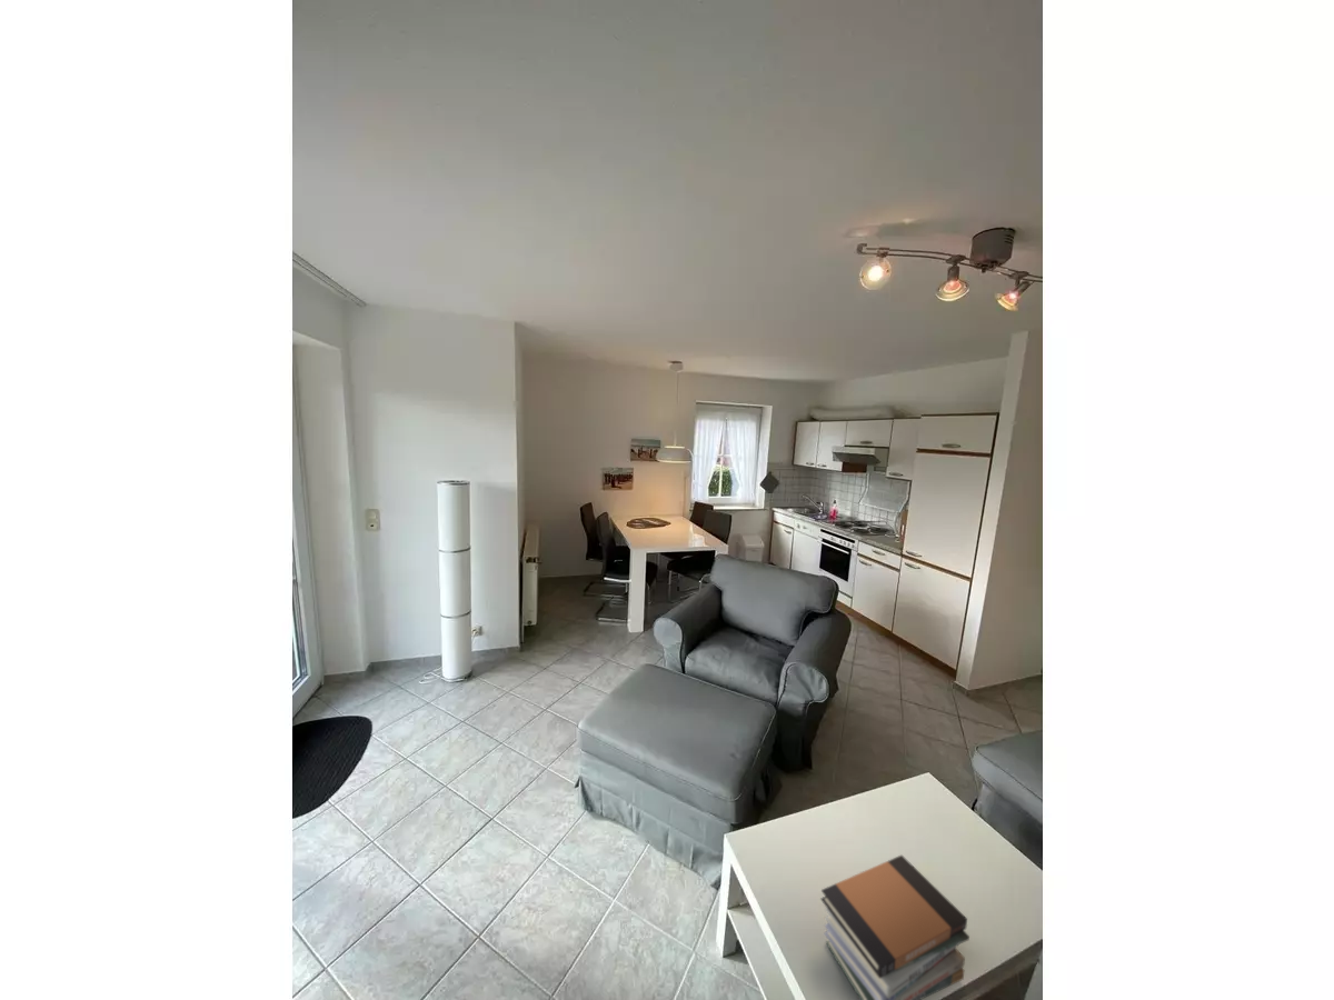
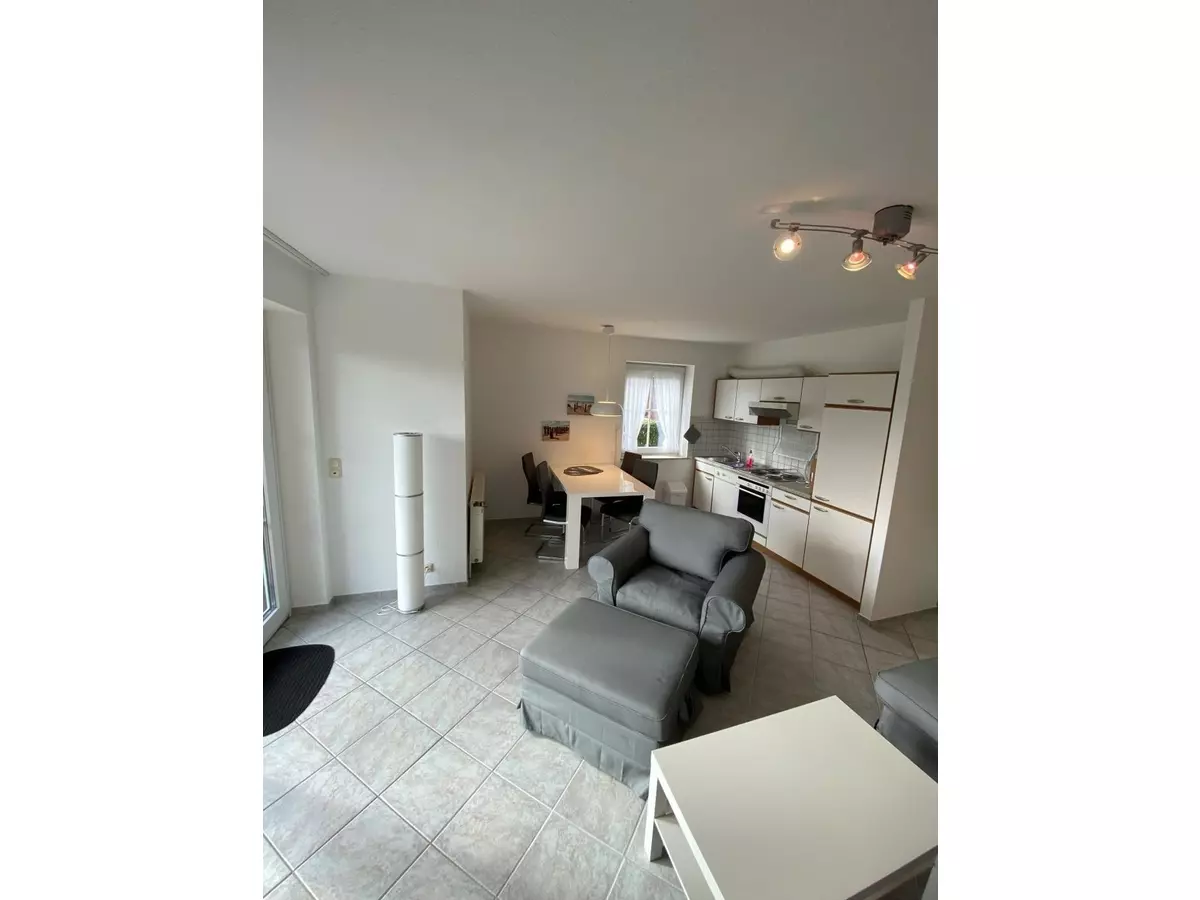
- book stack (890, 932)
